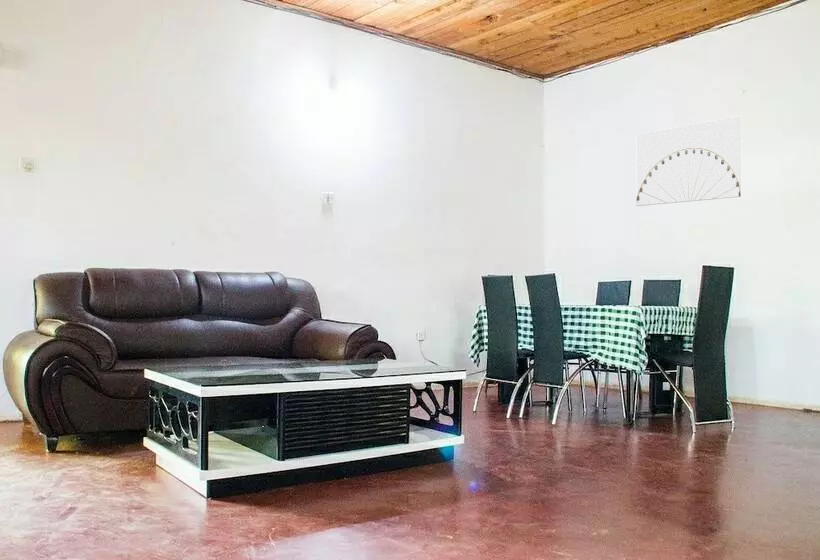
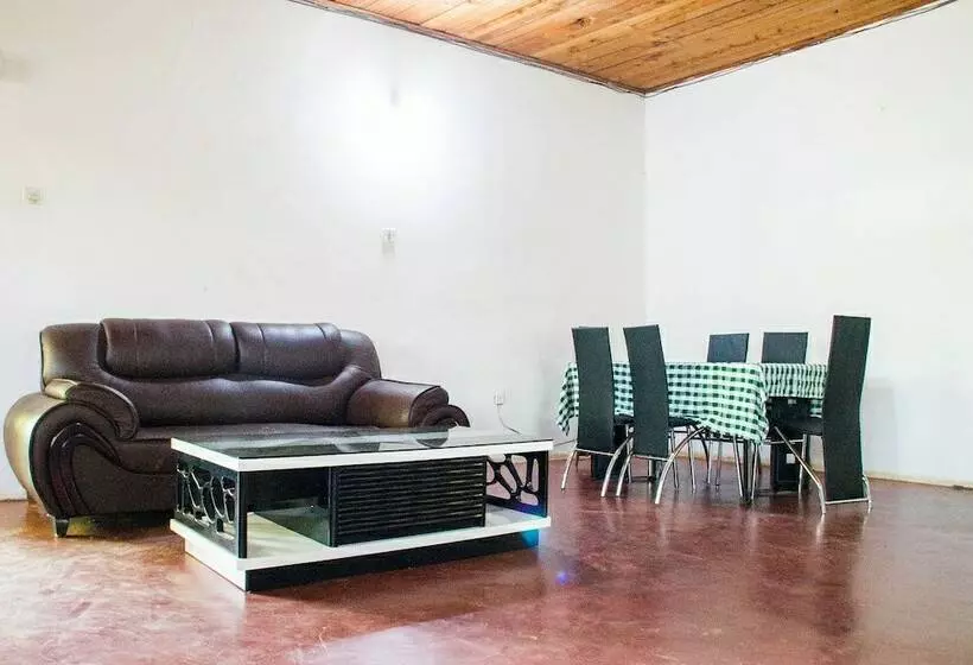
- wall art (685, 164)
